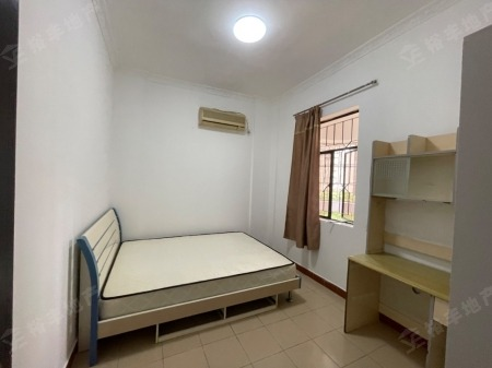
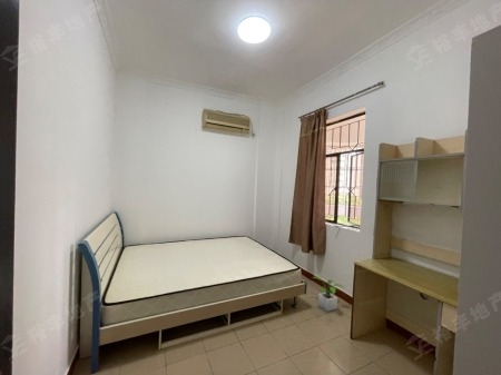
+ potted plant (326, 293)
